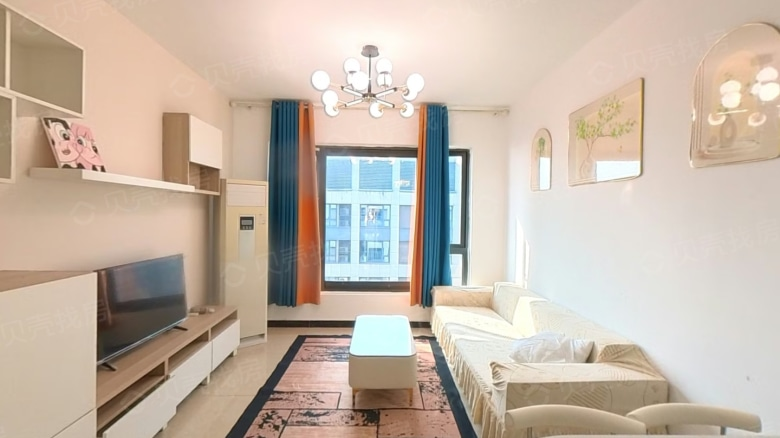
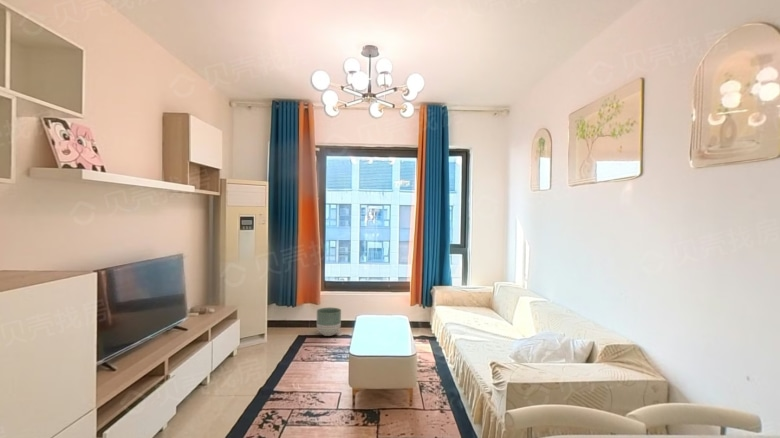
+ planter (328, 322)
